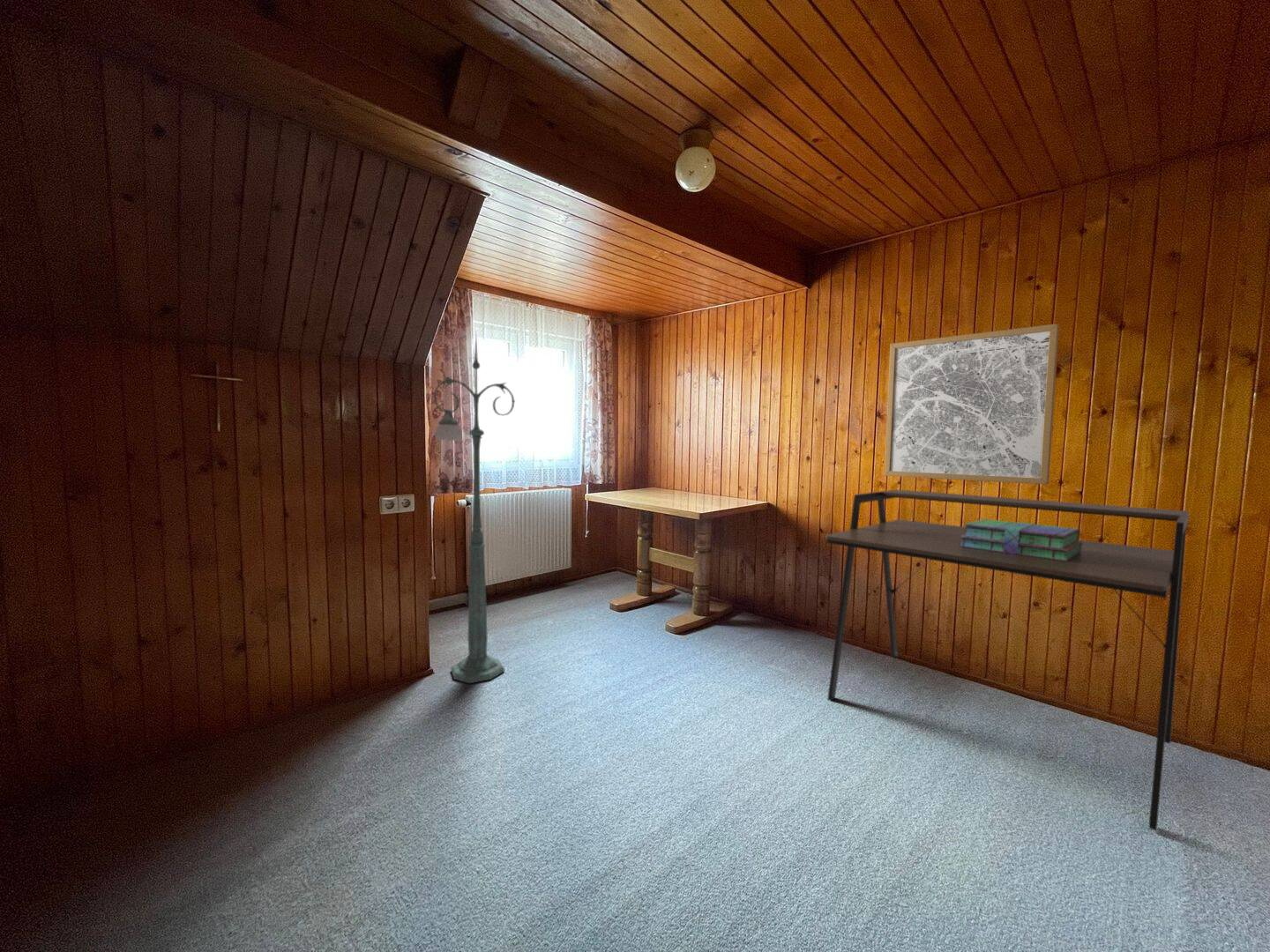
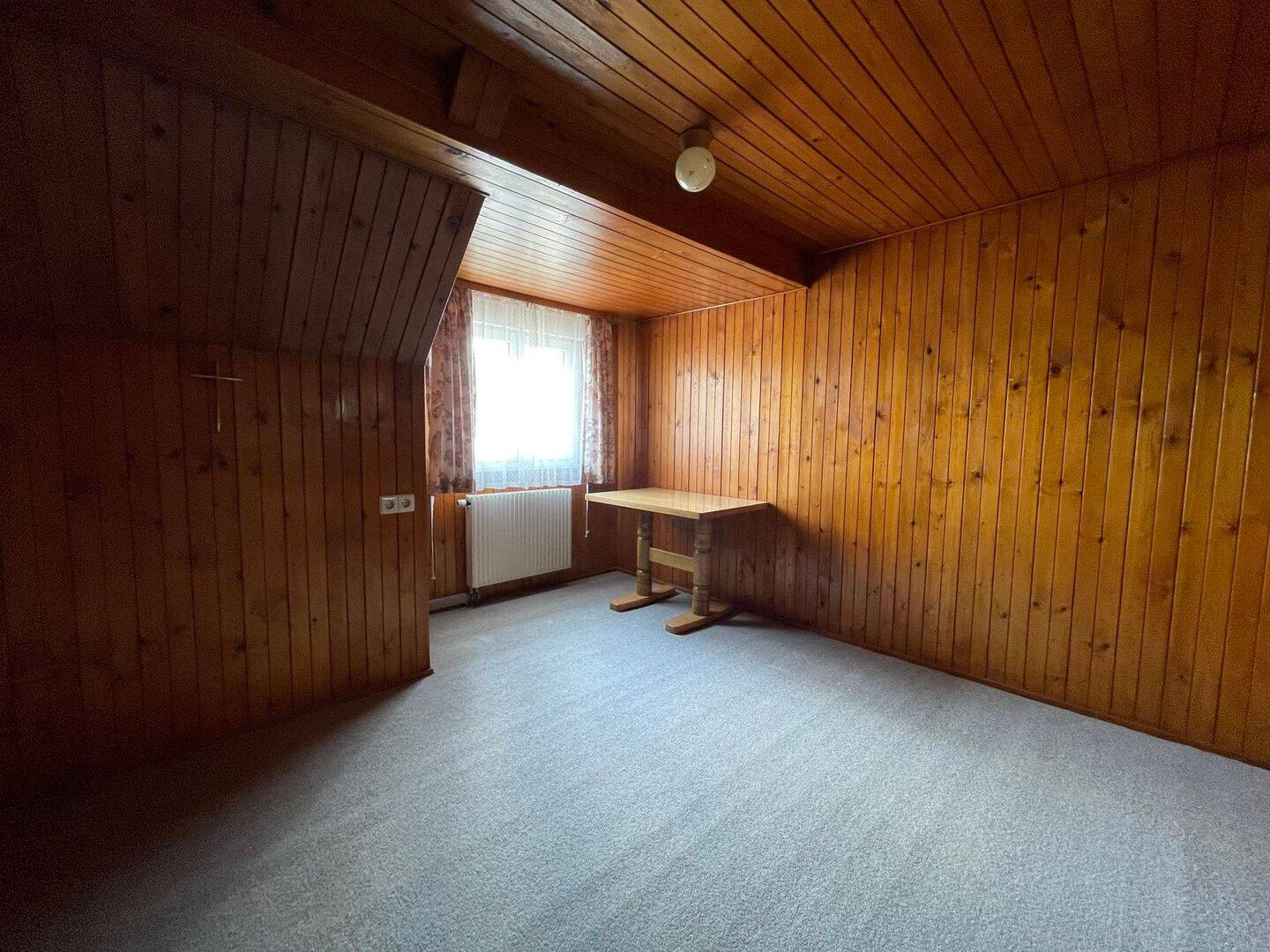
- wall art (962, 407)
- stack of books (1020, 537)
- floor lamp (476, 502)
- desk (998, 570)
